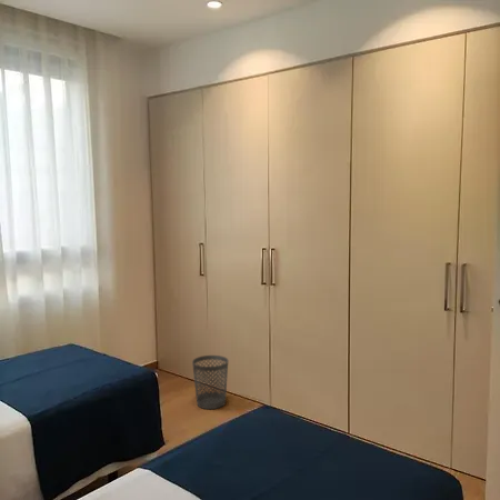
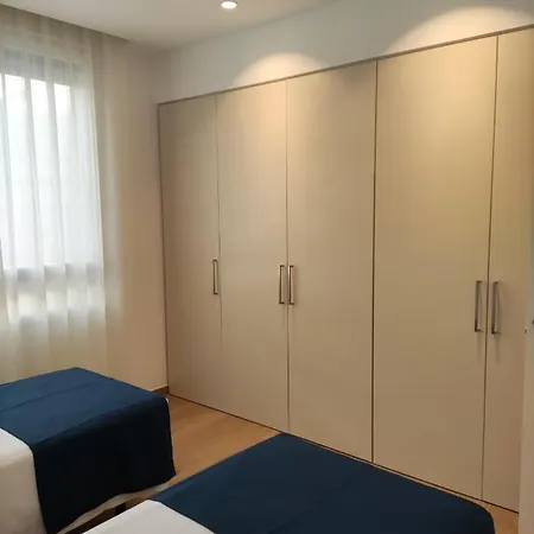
- wastebasket (210, 382)
